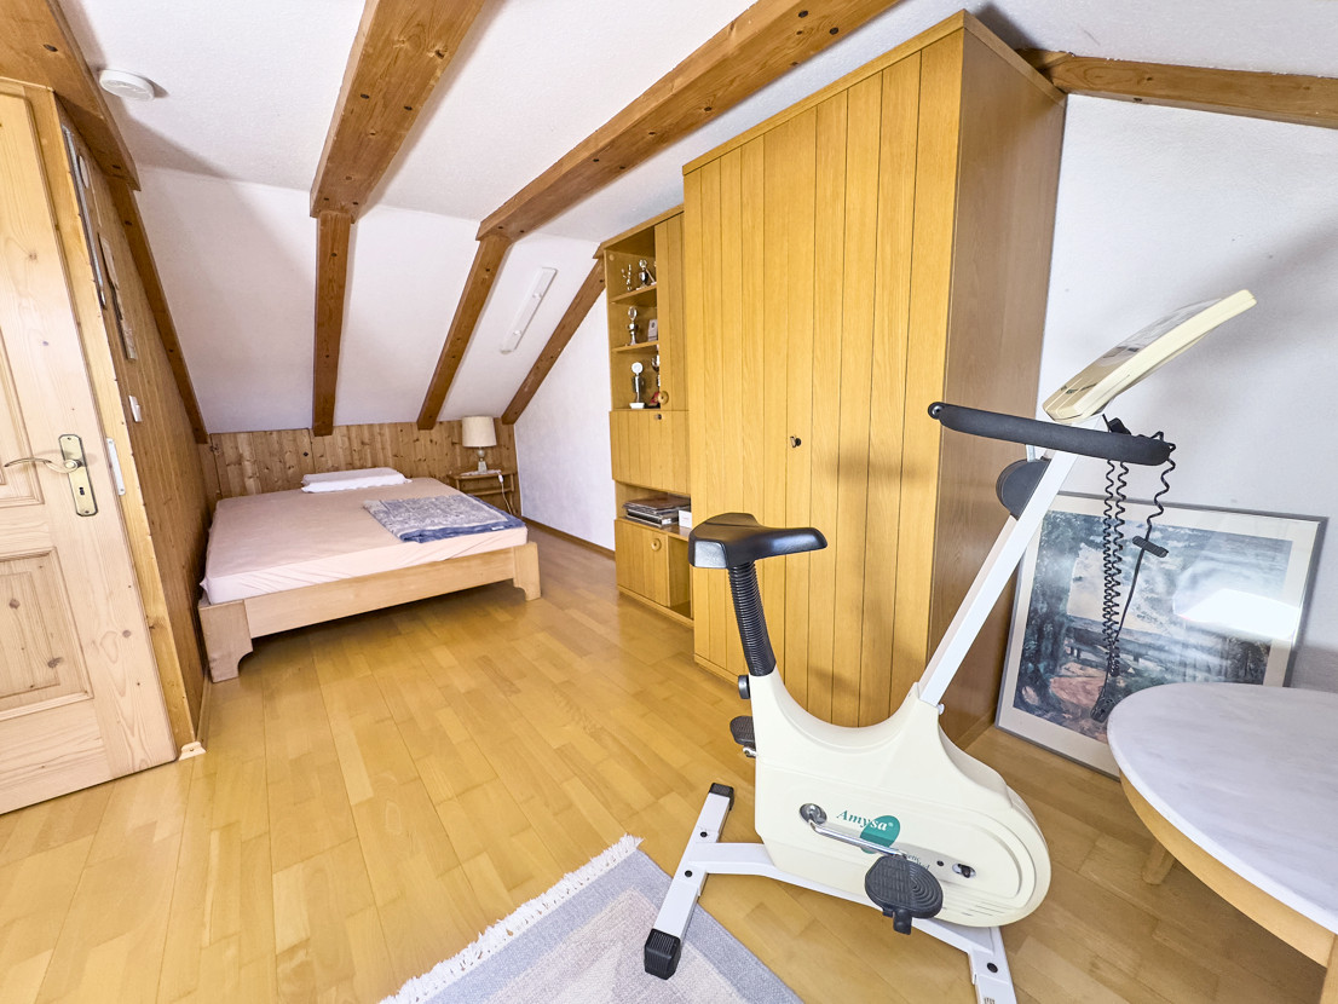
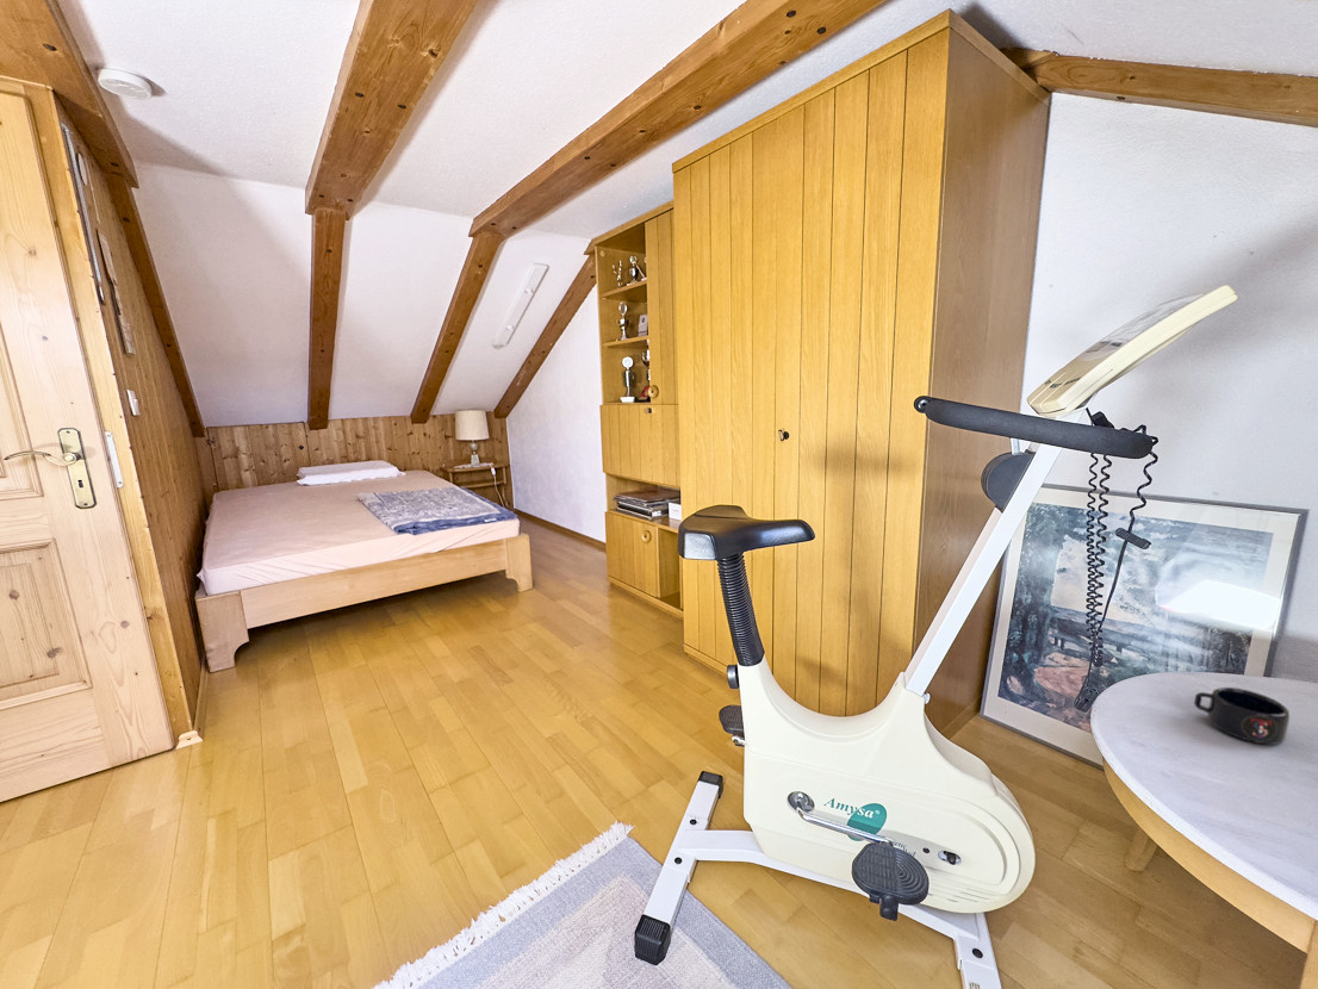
+ mug (1238, 713)
